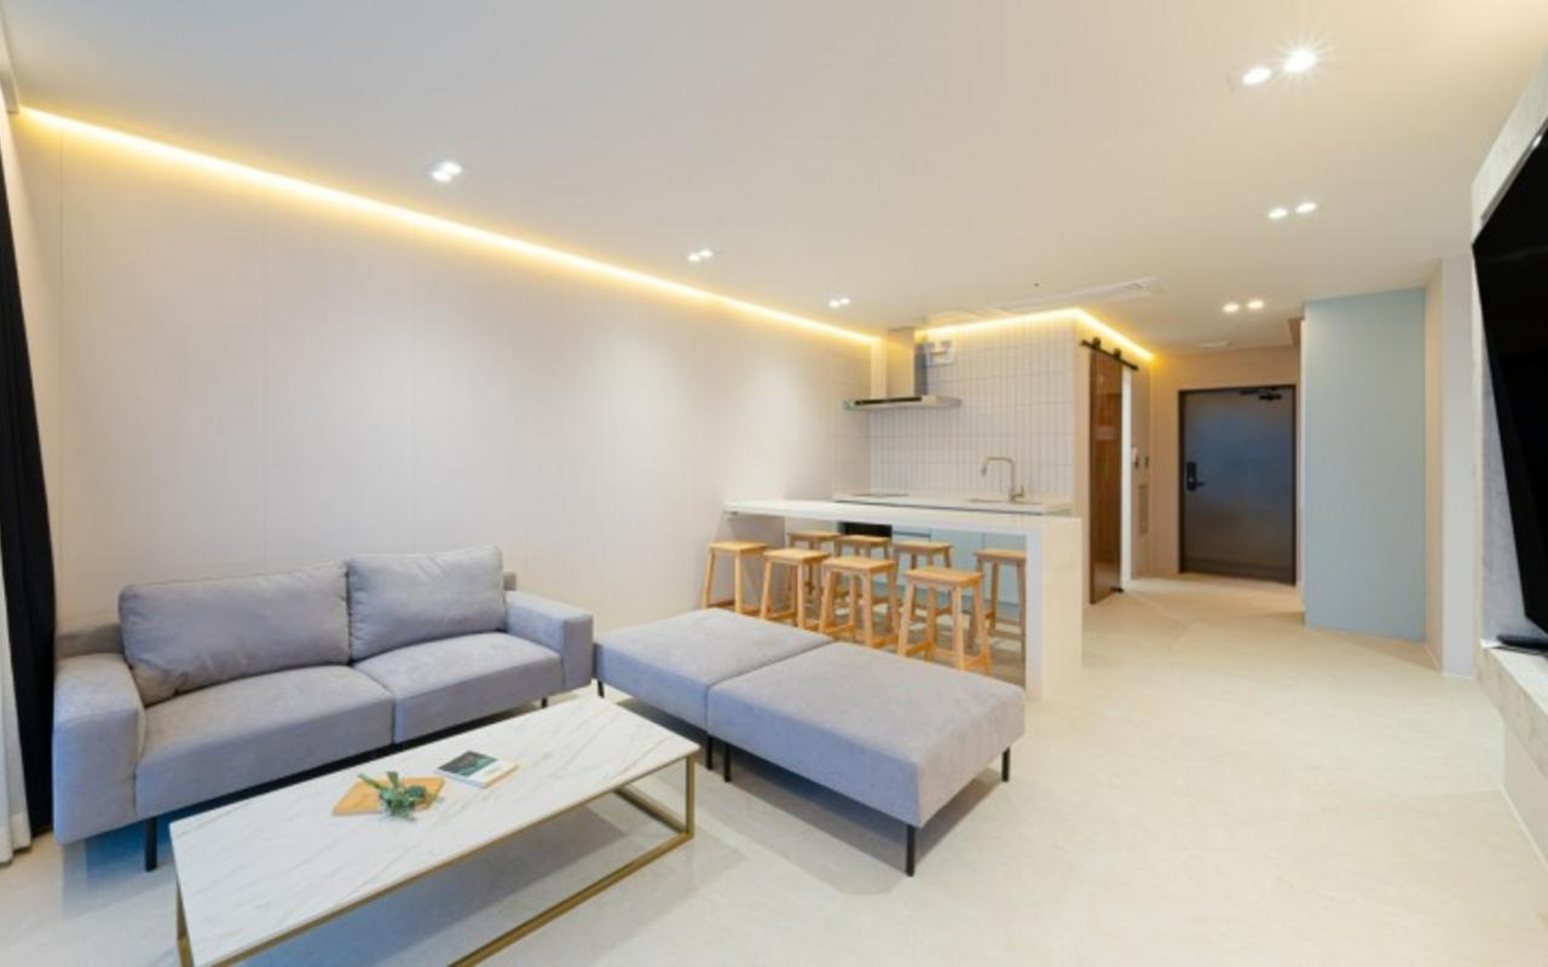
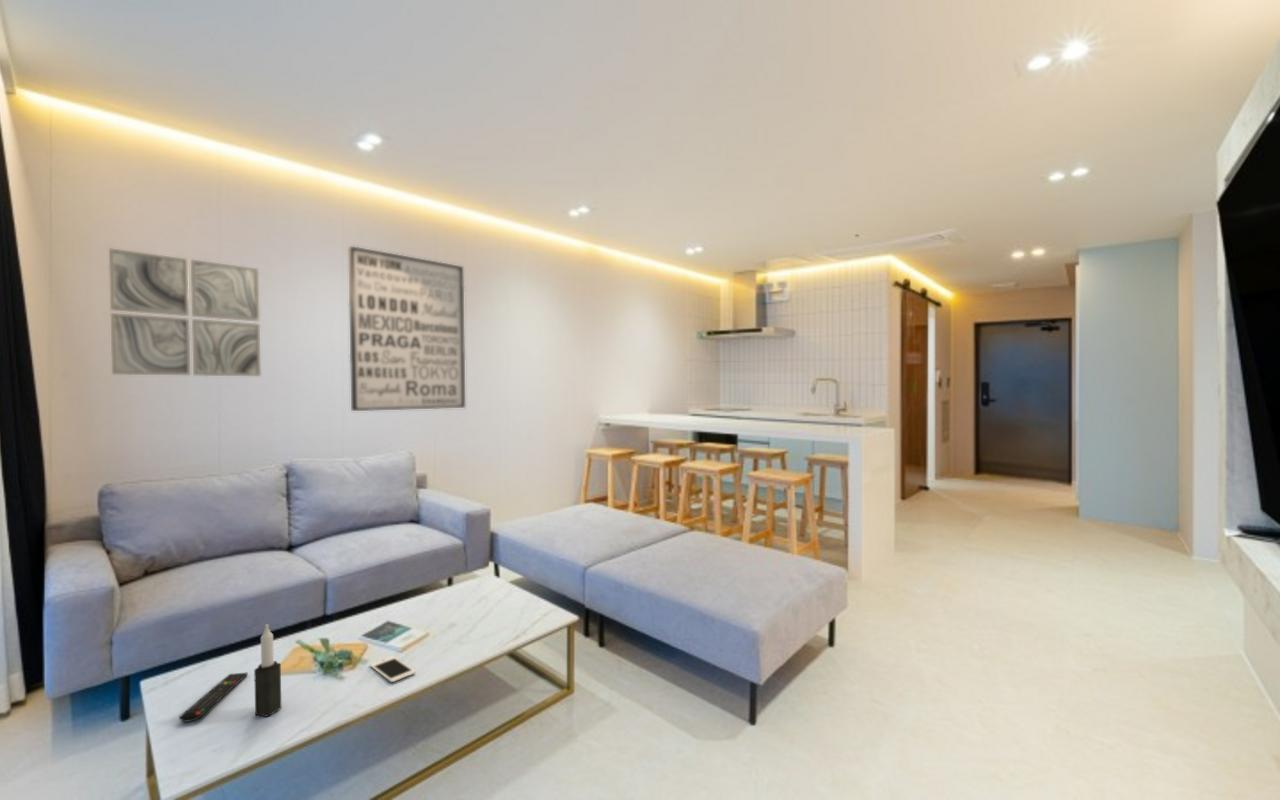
+ candle (267, 667)
+ remote control (215, 695)
+ cell phone (392, 668)
+ wall art (411, 333)
+ wall art (192, 319)
